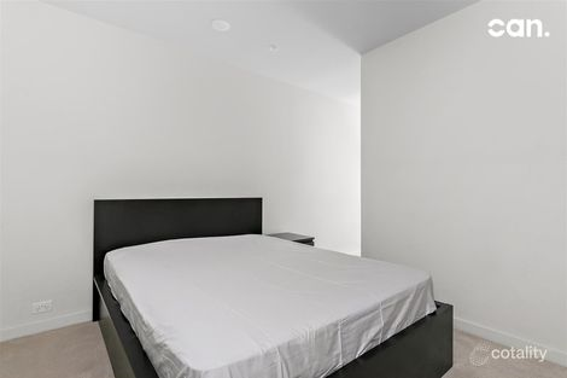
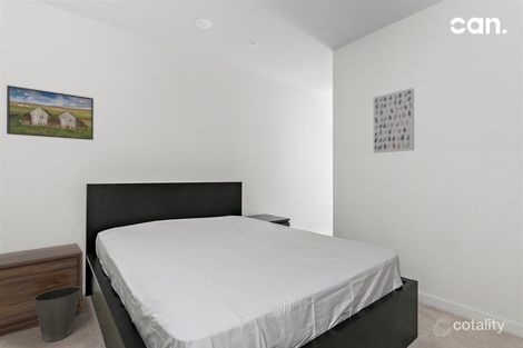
+ nightstand (38, 285)
+ wall art (392, 122)
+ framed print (53, 115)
+ waste basket (58, 314)
